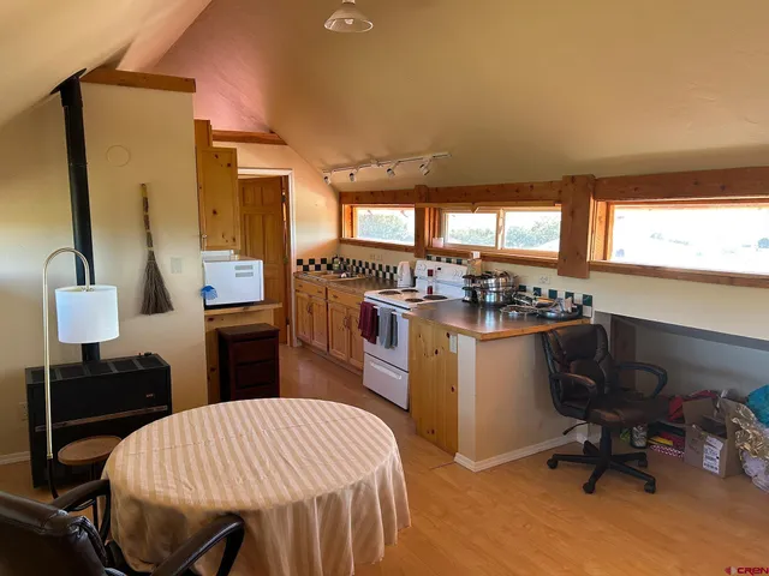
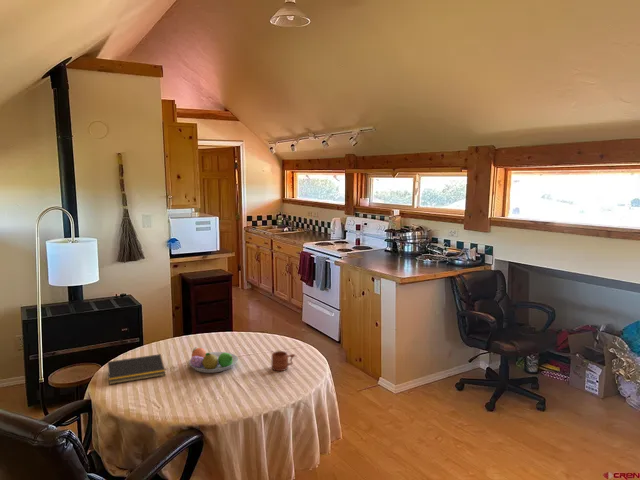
+ fruit bowl (214, 356)
+ notepad (136, 368)
+ mug (284, 360)
